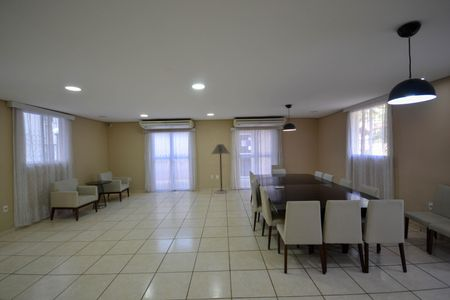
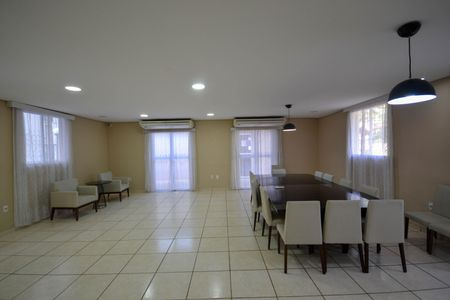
- floor lamp (220, 168)
